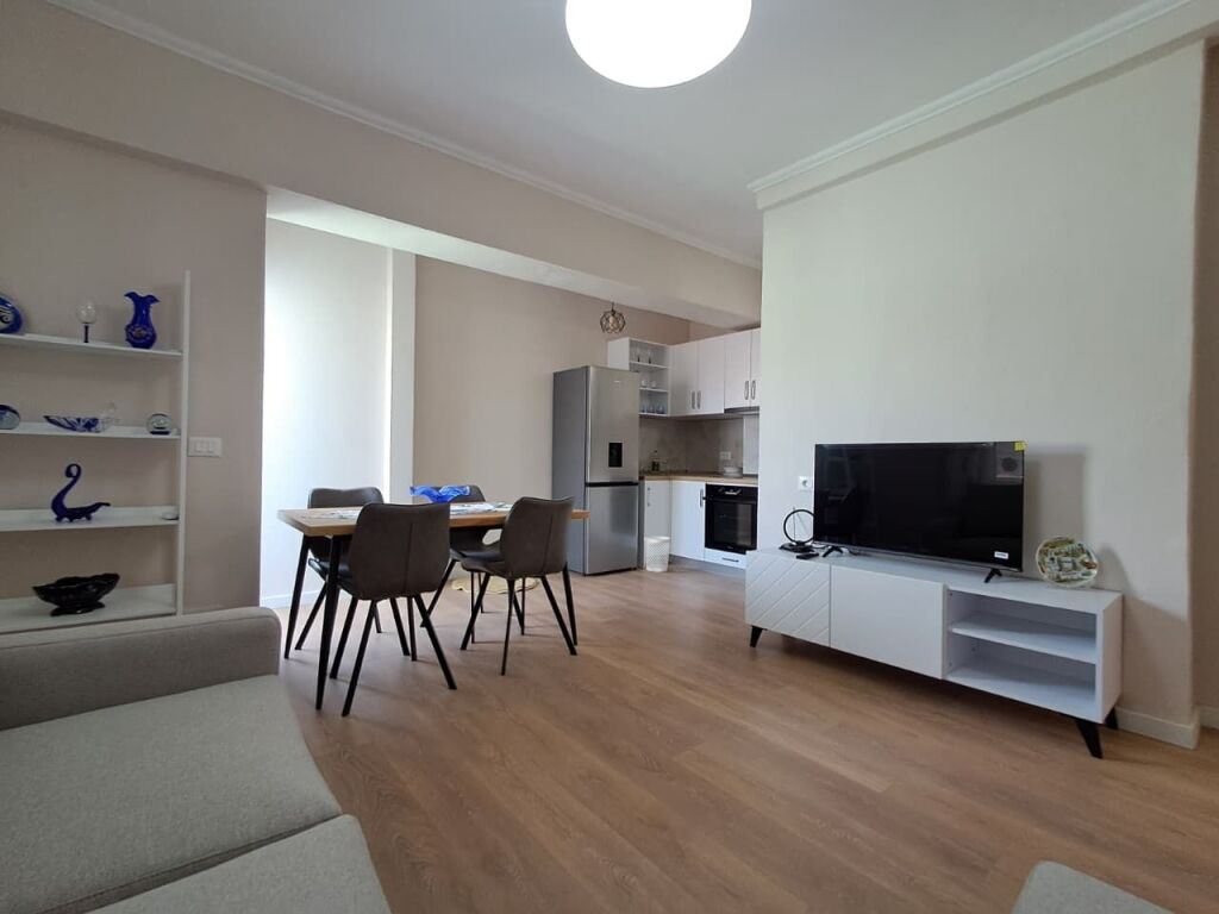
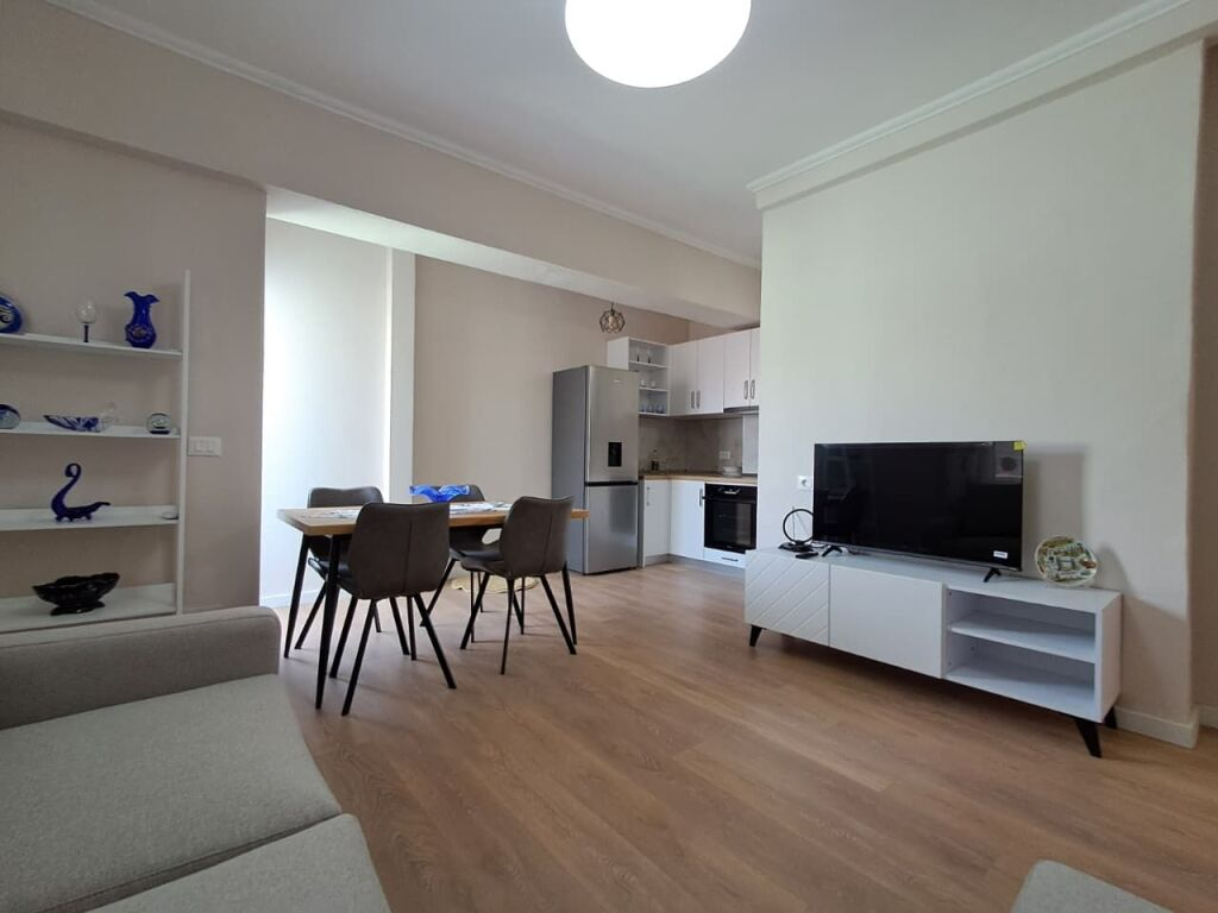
- wastebasket (656, 553)
